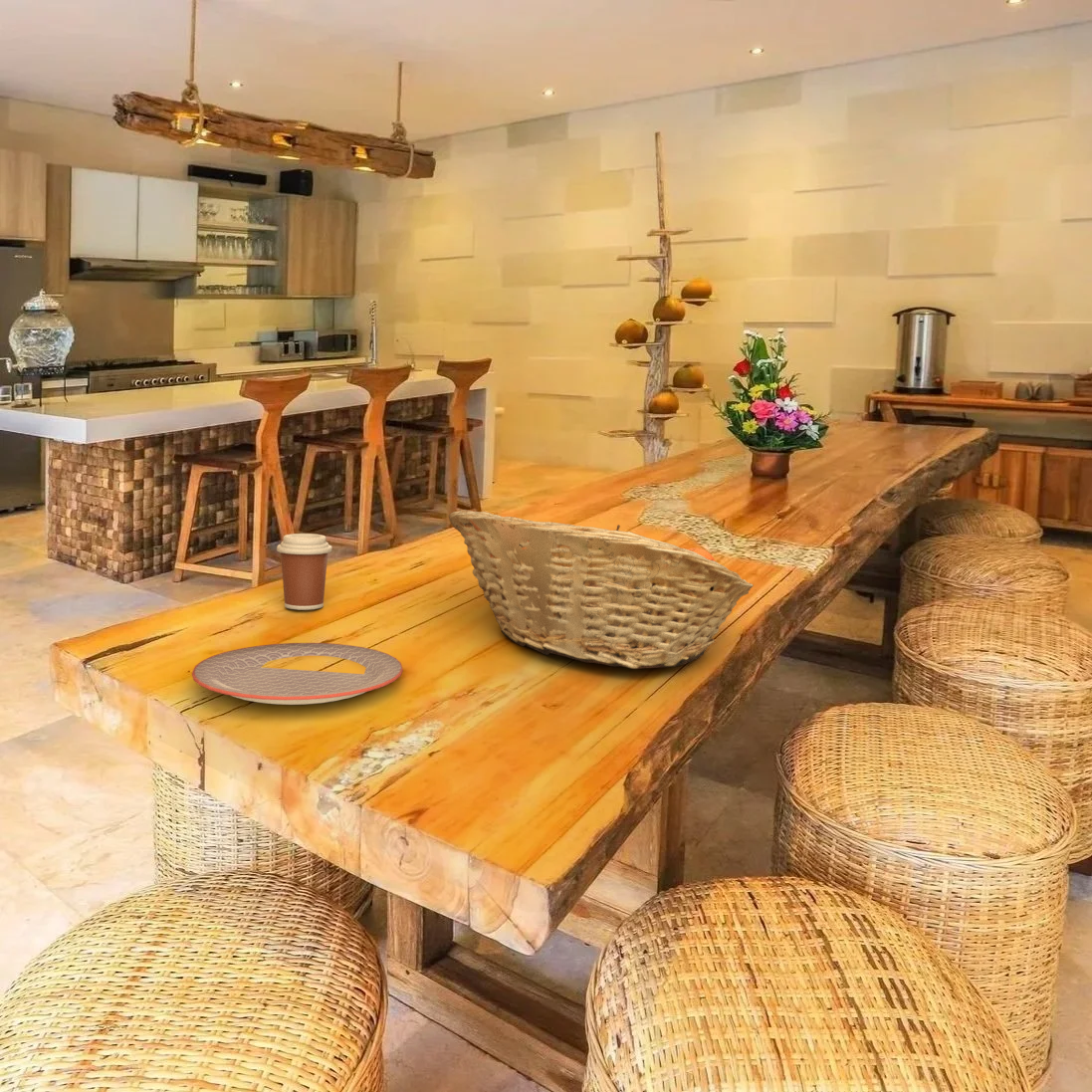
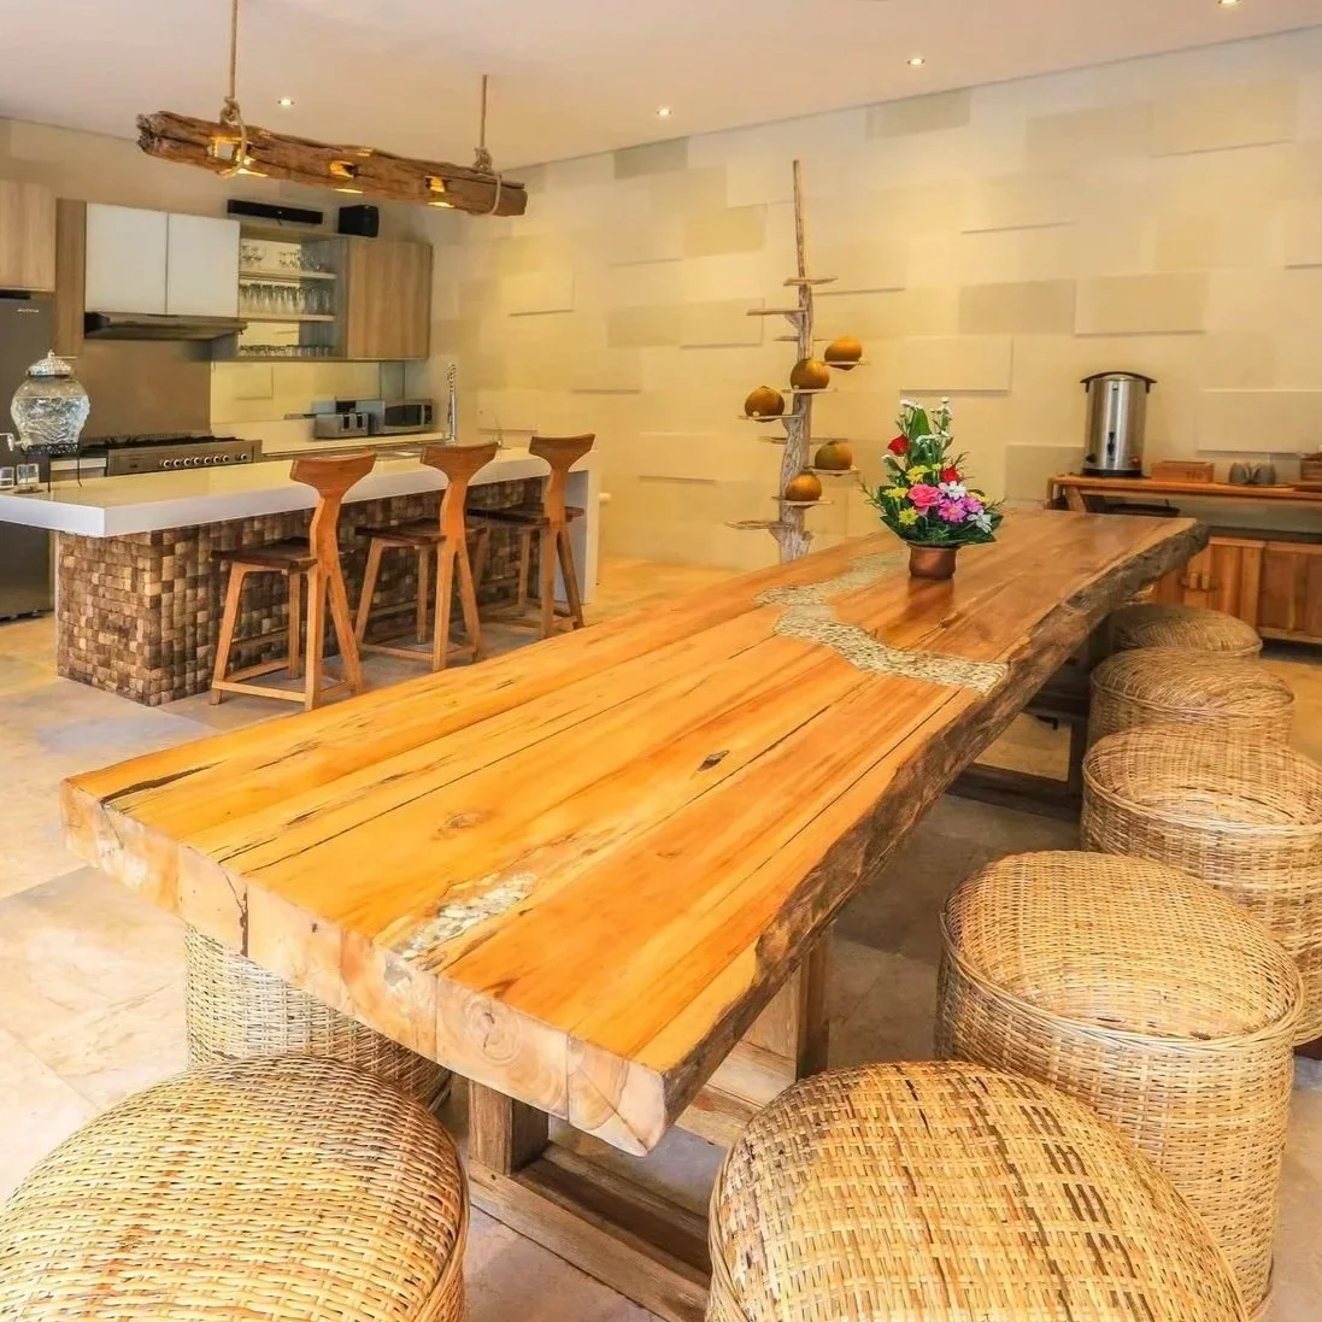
- coffee cup (304, 570)
- plate (300, 675)
- fruit basket (593, 577)
